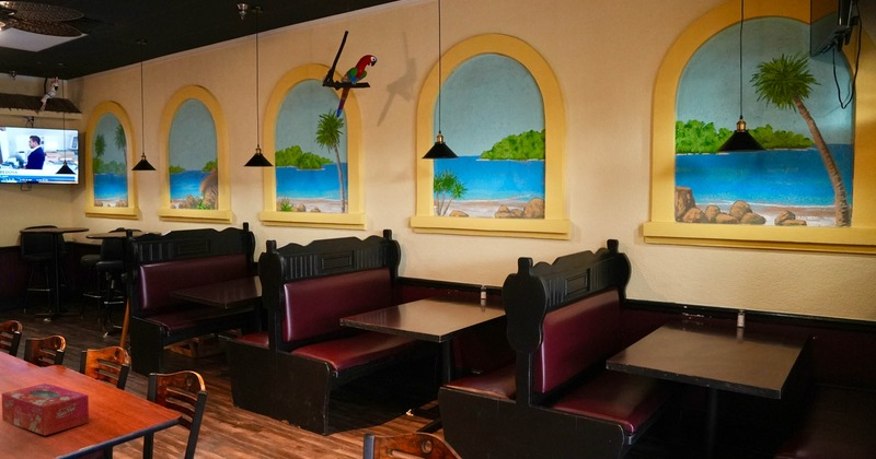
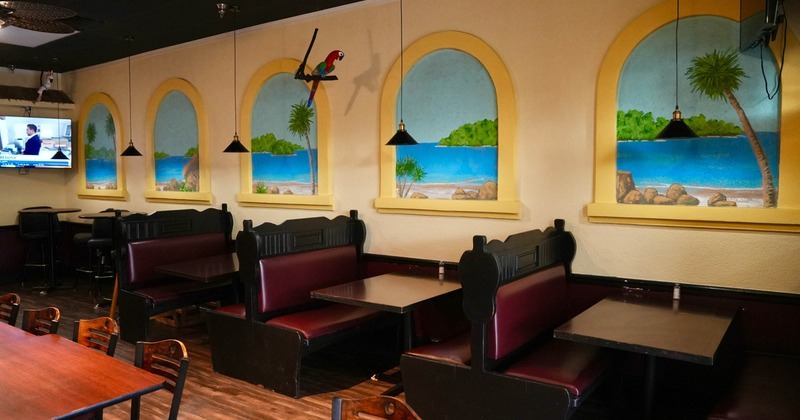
- tissue box (45, 408)
